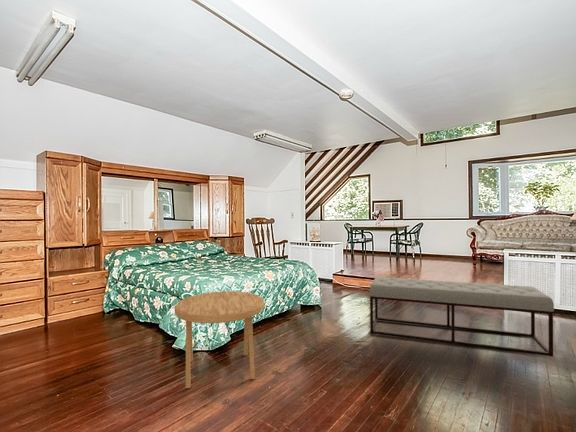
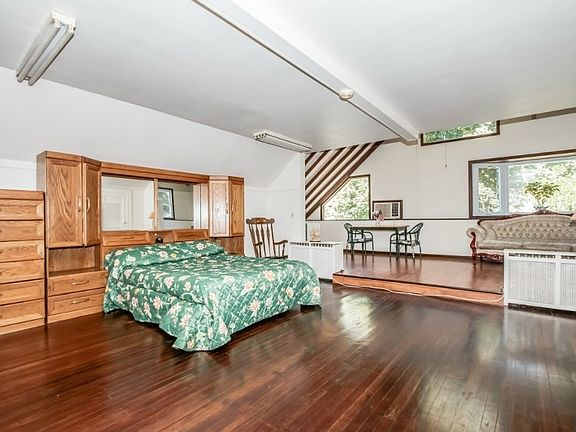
- bench (449, 310)
- side table (221, 322)
